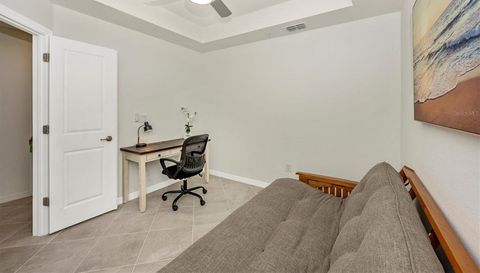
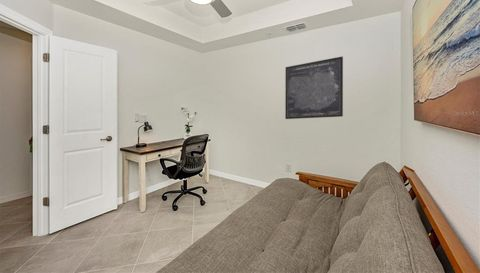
+ wall art (312, 90)
